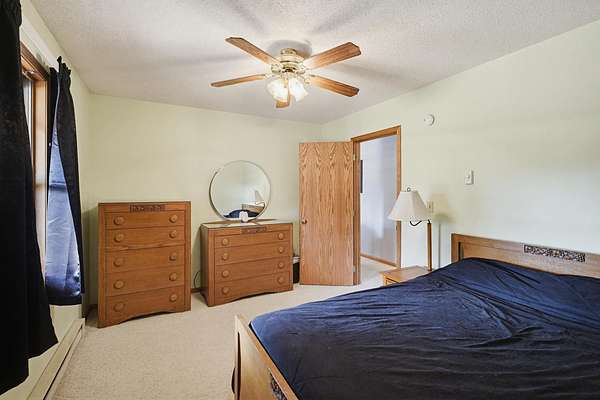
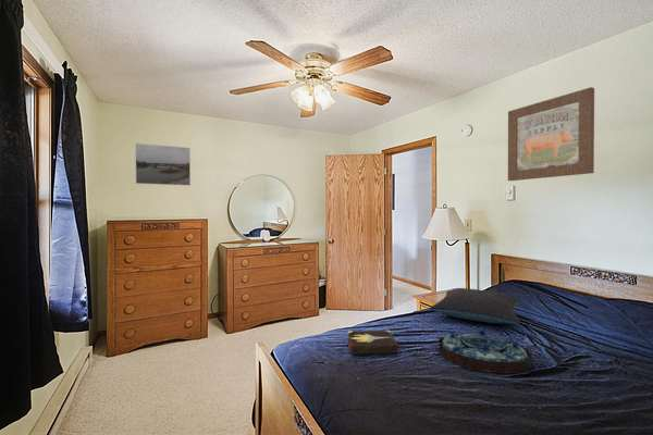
+ pillow (476, 304)
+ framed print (163, 164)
+ wall art (546, 139)
+ hardback book (371, 340)
+ serving tray (482, 346)
